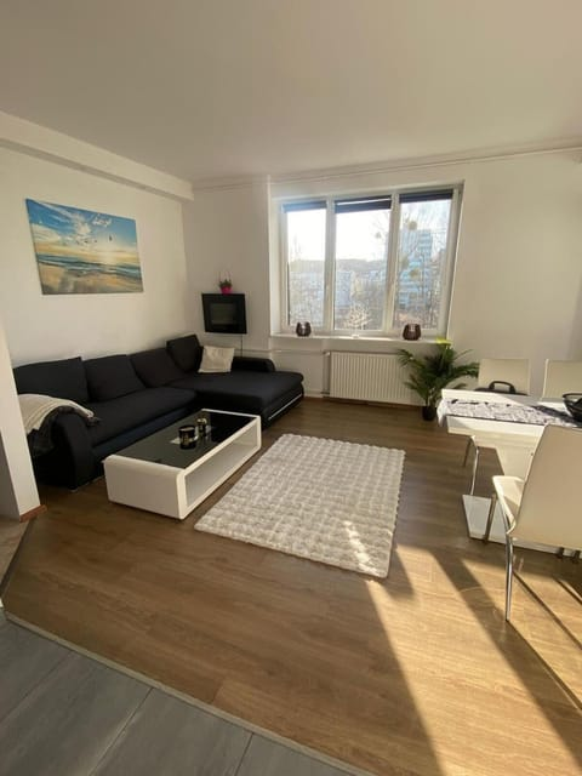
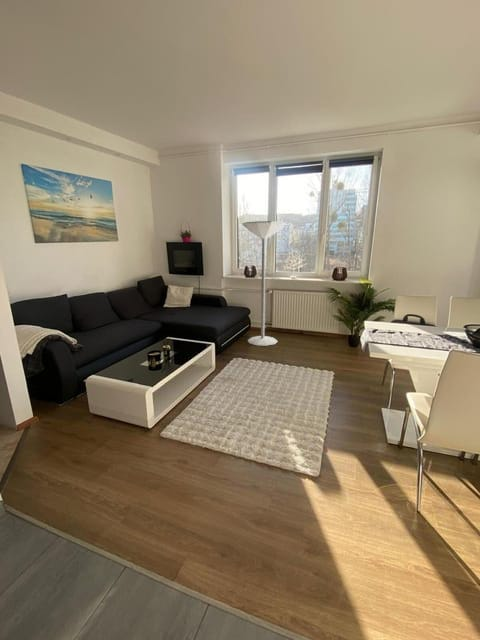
+ floor lamp (263, 284)
